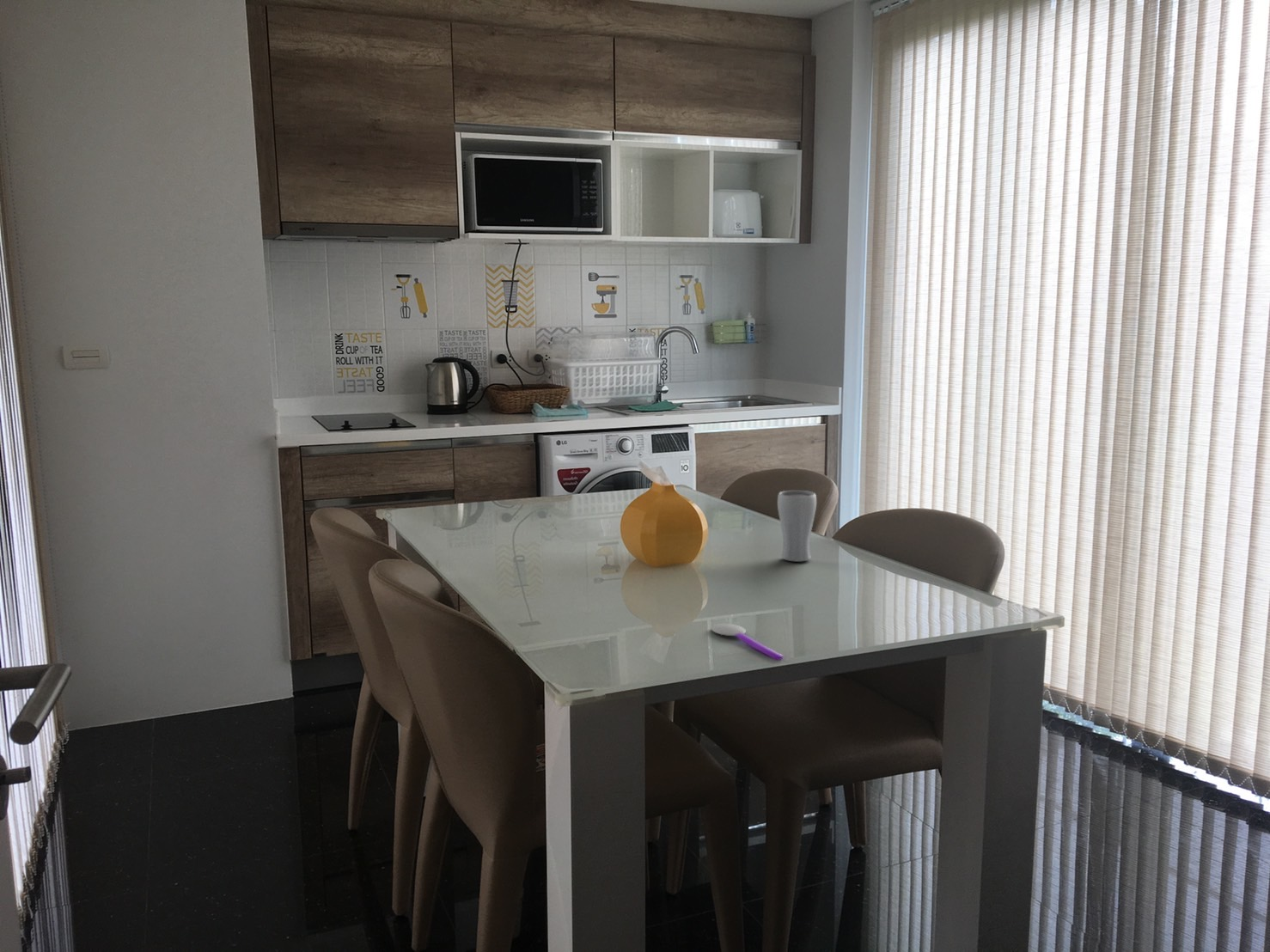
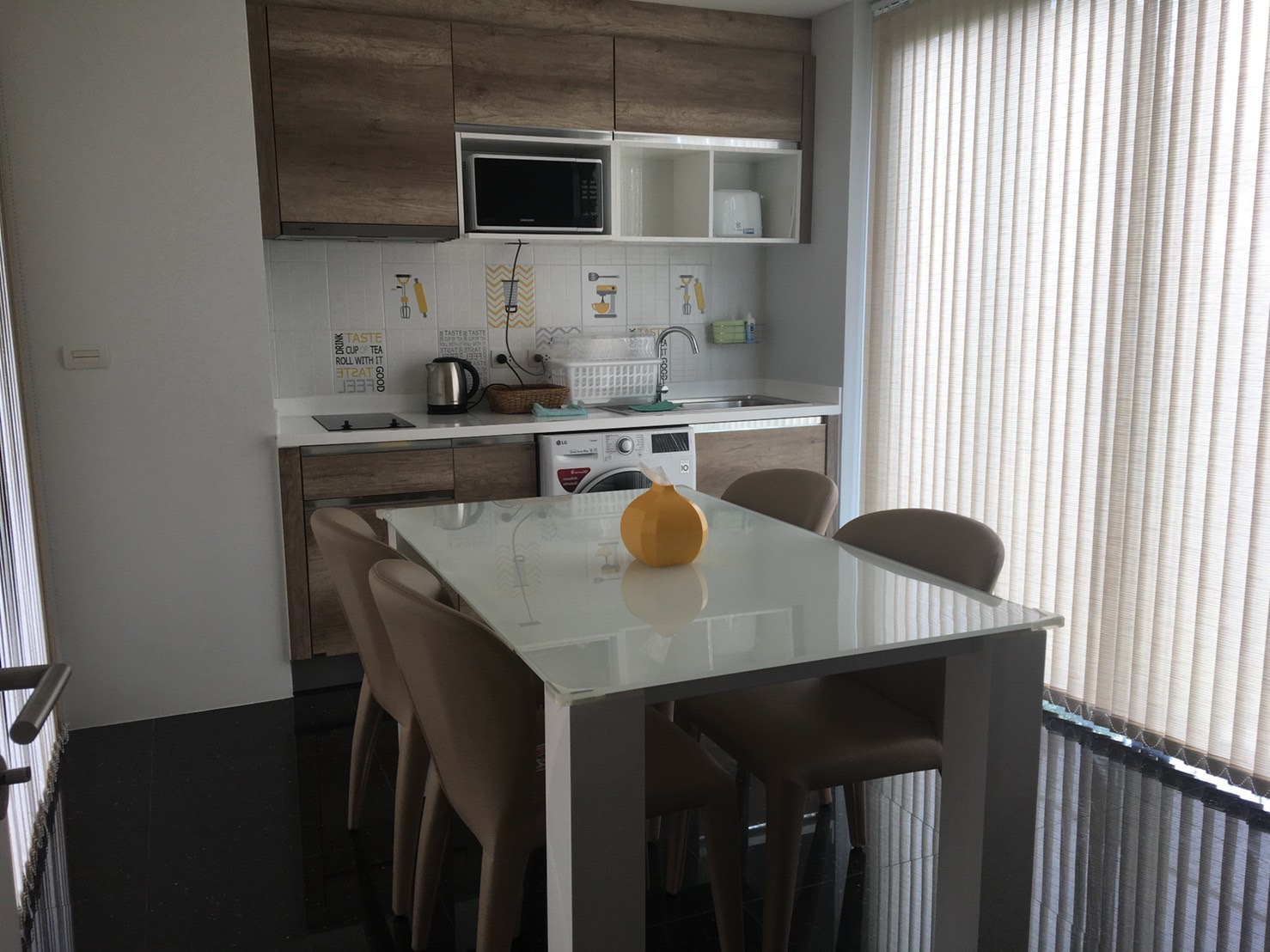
- drinking glass (797, 526)
- spoon (747, 638)
